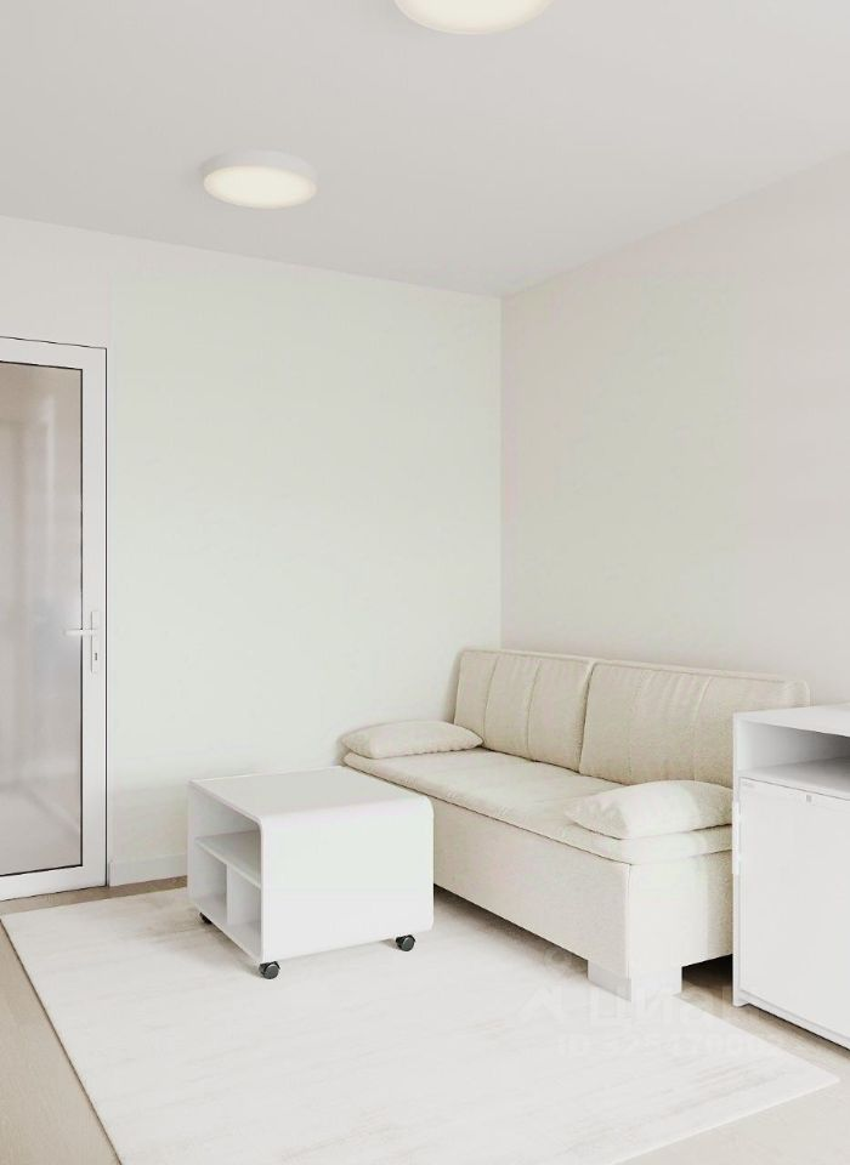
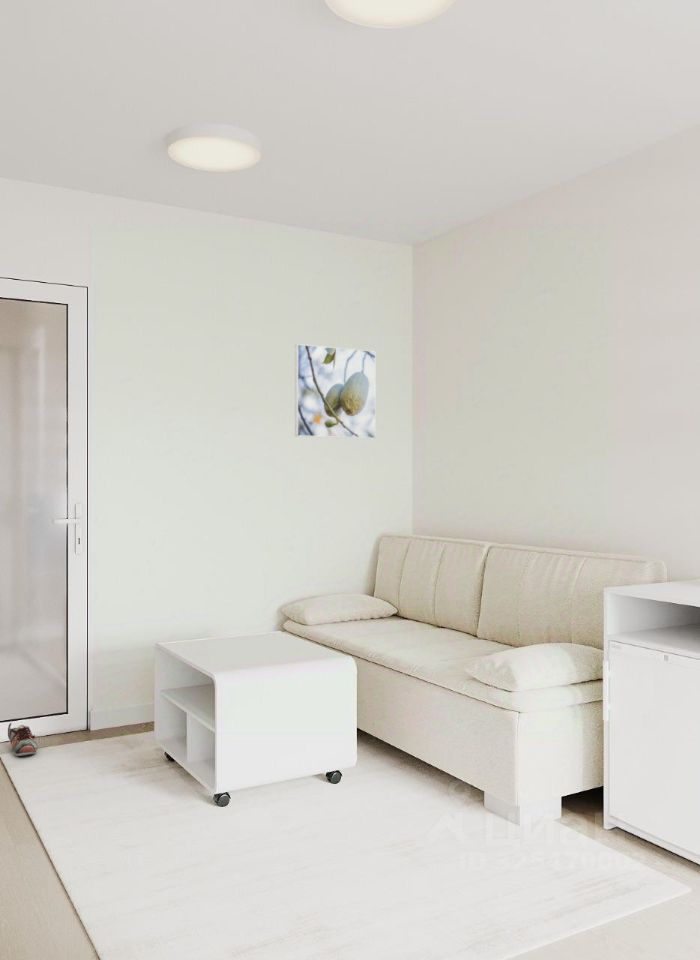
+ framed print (336, 392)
+ shoe (22, 738)
